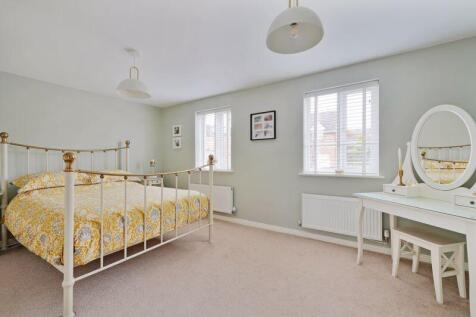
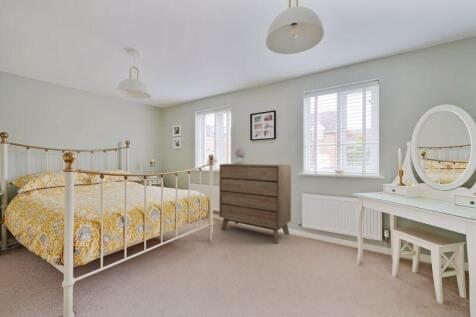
+ table lamp (236, 155)
+ dresser (254, 198)
